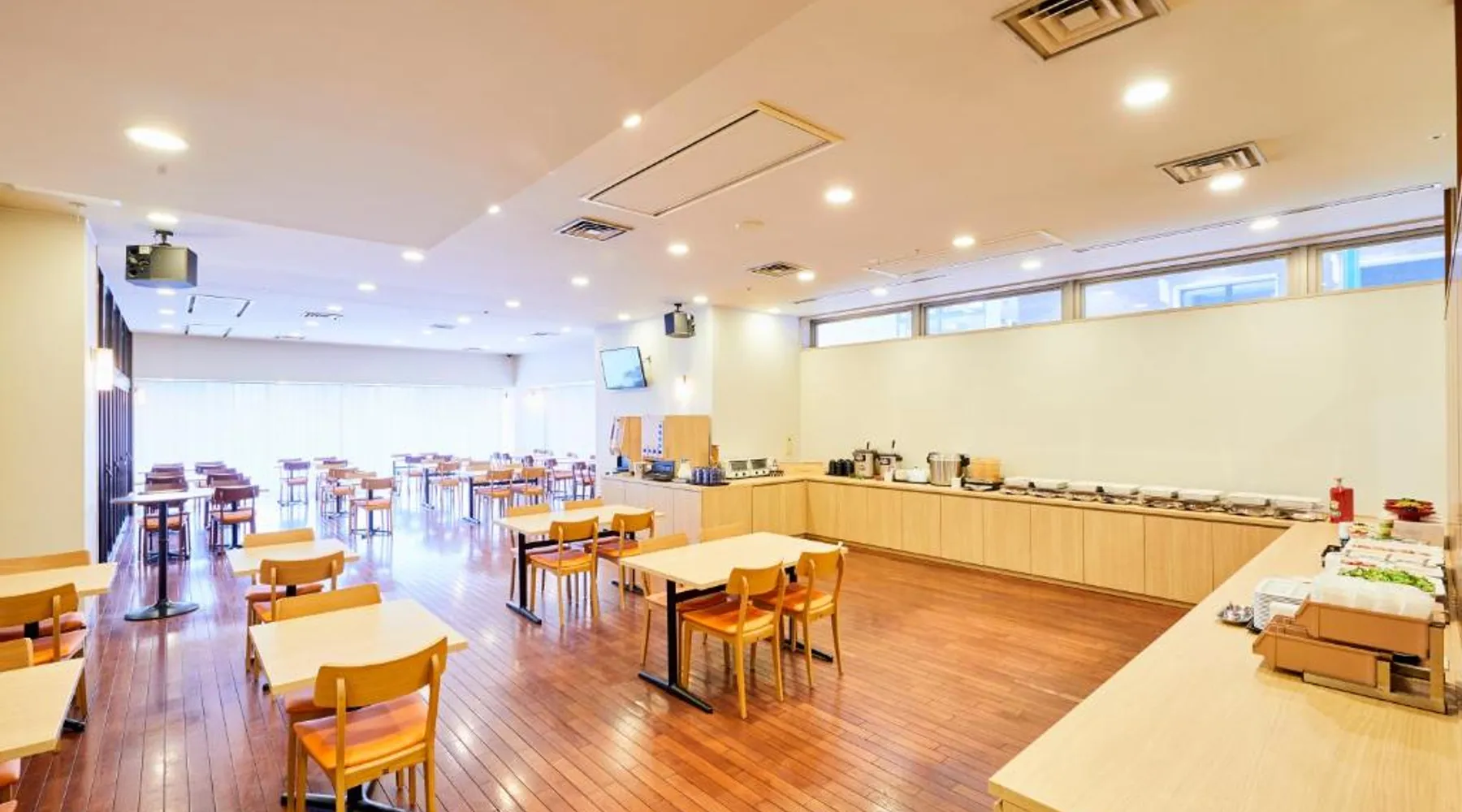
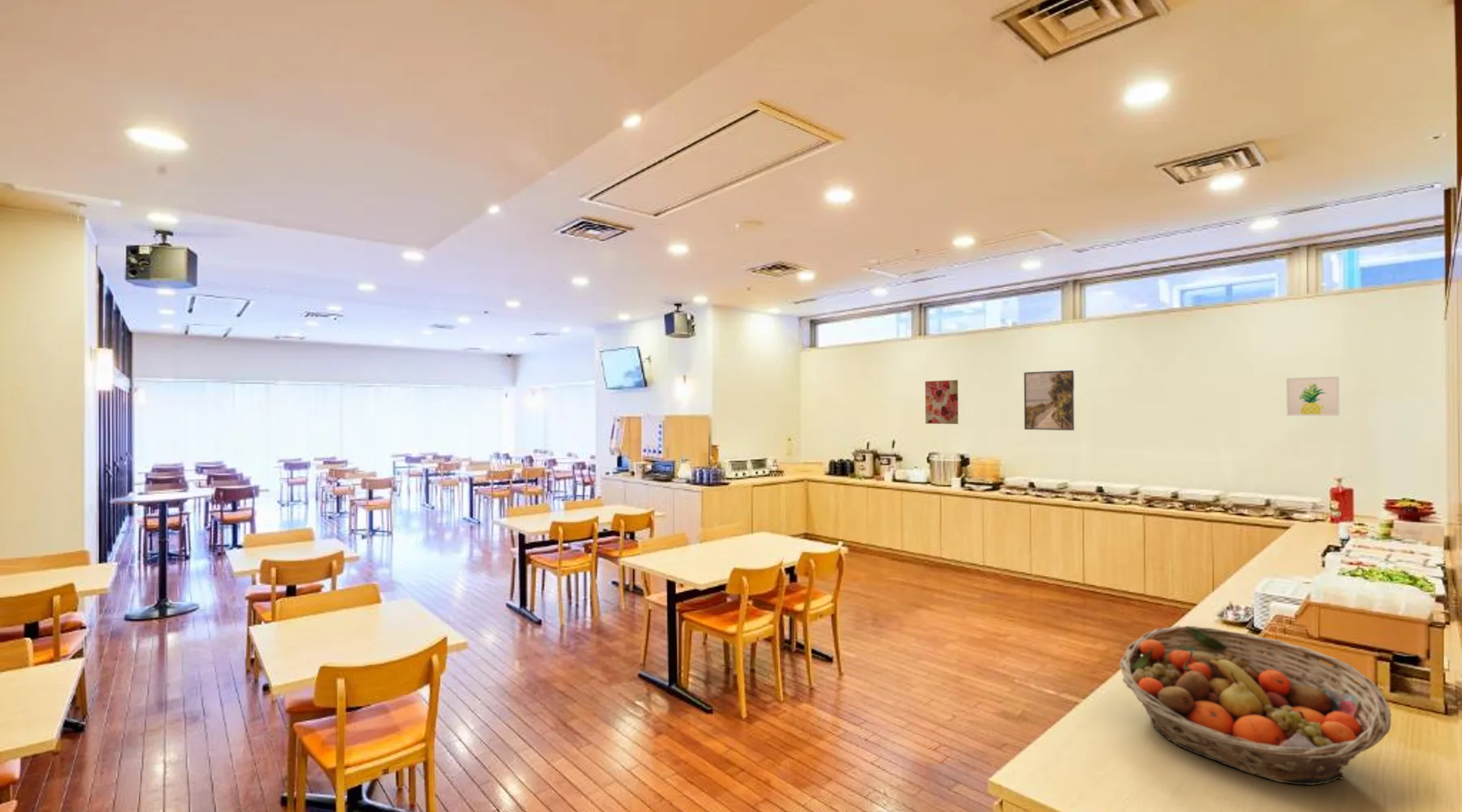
+ fruit basket (1239, 698)
+ wall art (941, 402)
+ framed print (1048, 400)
+ wall art (1312, 396)
